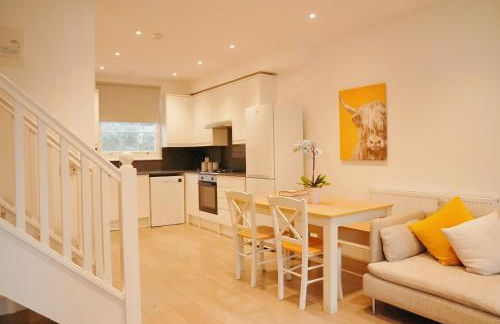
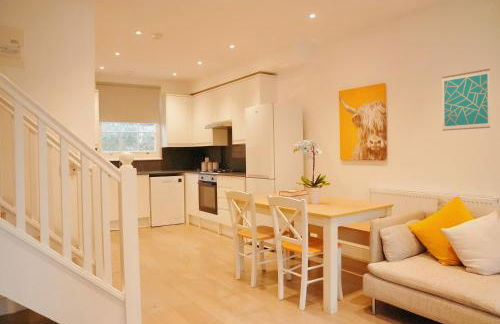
+ wall art (465, 101)
